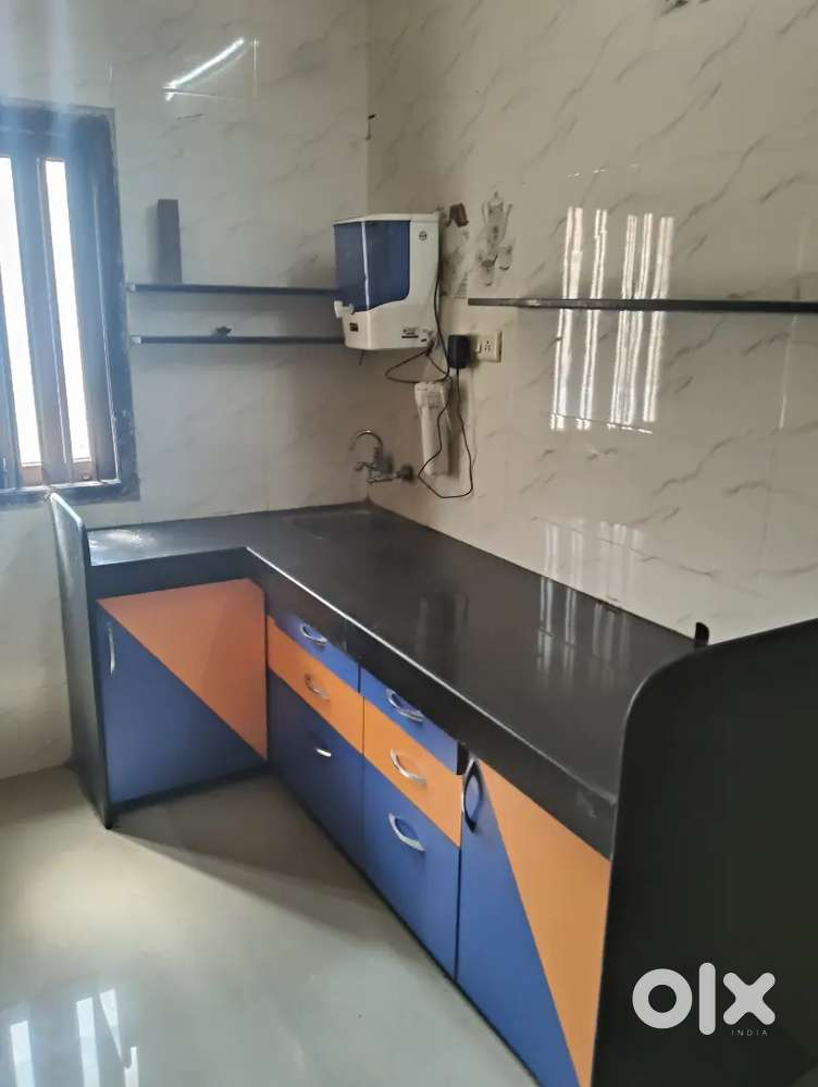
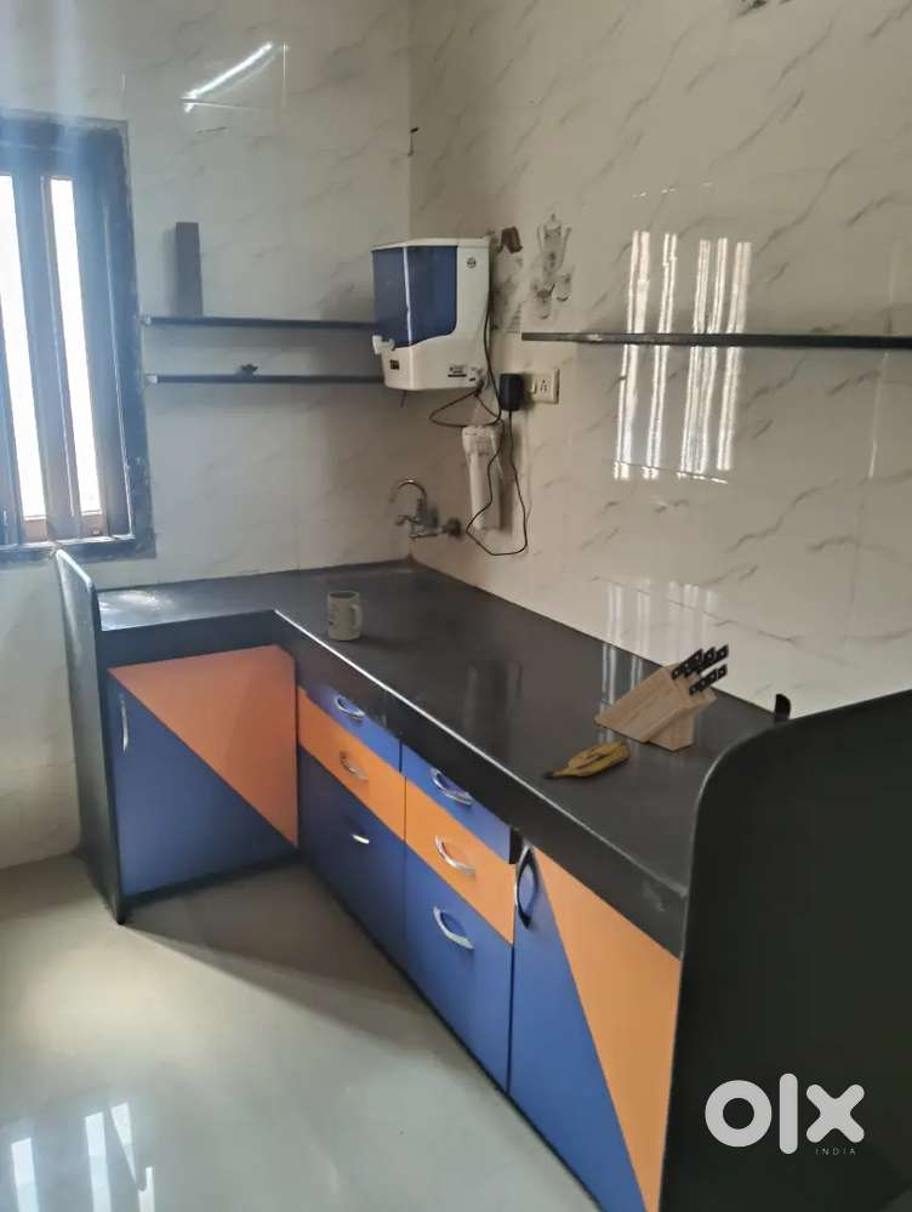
+ banana (593, 757)
+ mug (348, 618)
+ knife block (662, 685)
